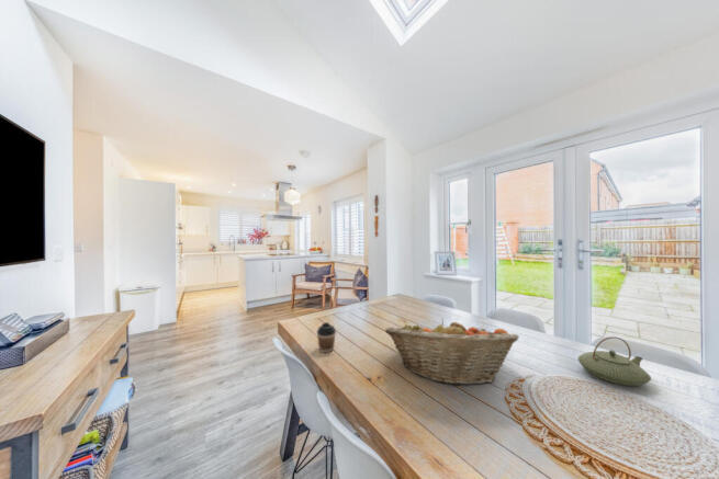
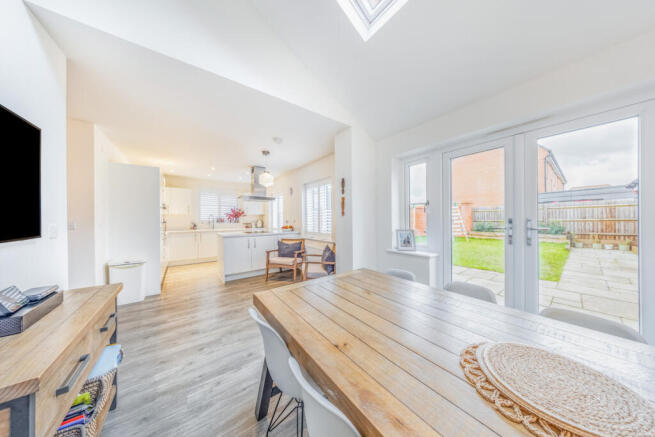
- coffee cup (326, 337)
- fruit basket (447, 342)
- teapot (615, 356)
